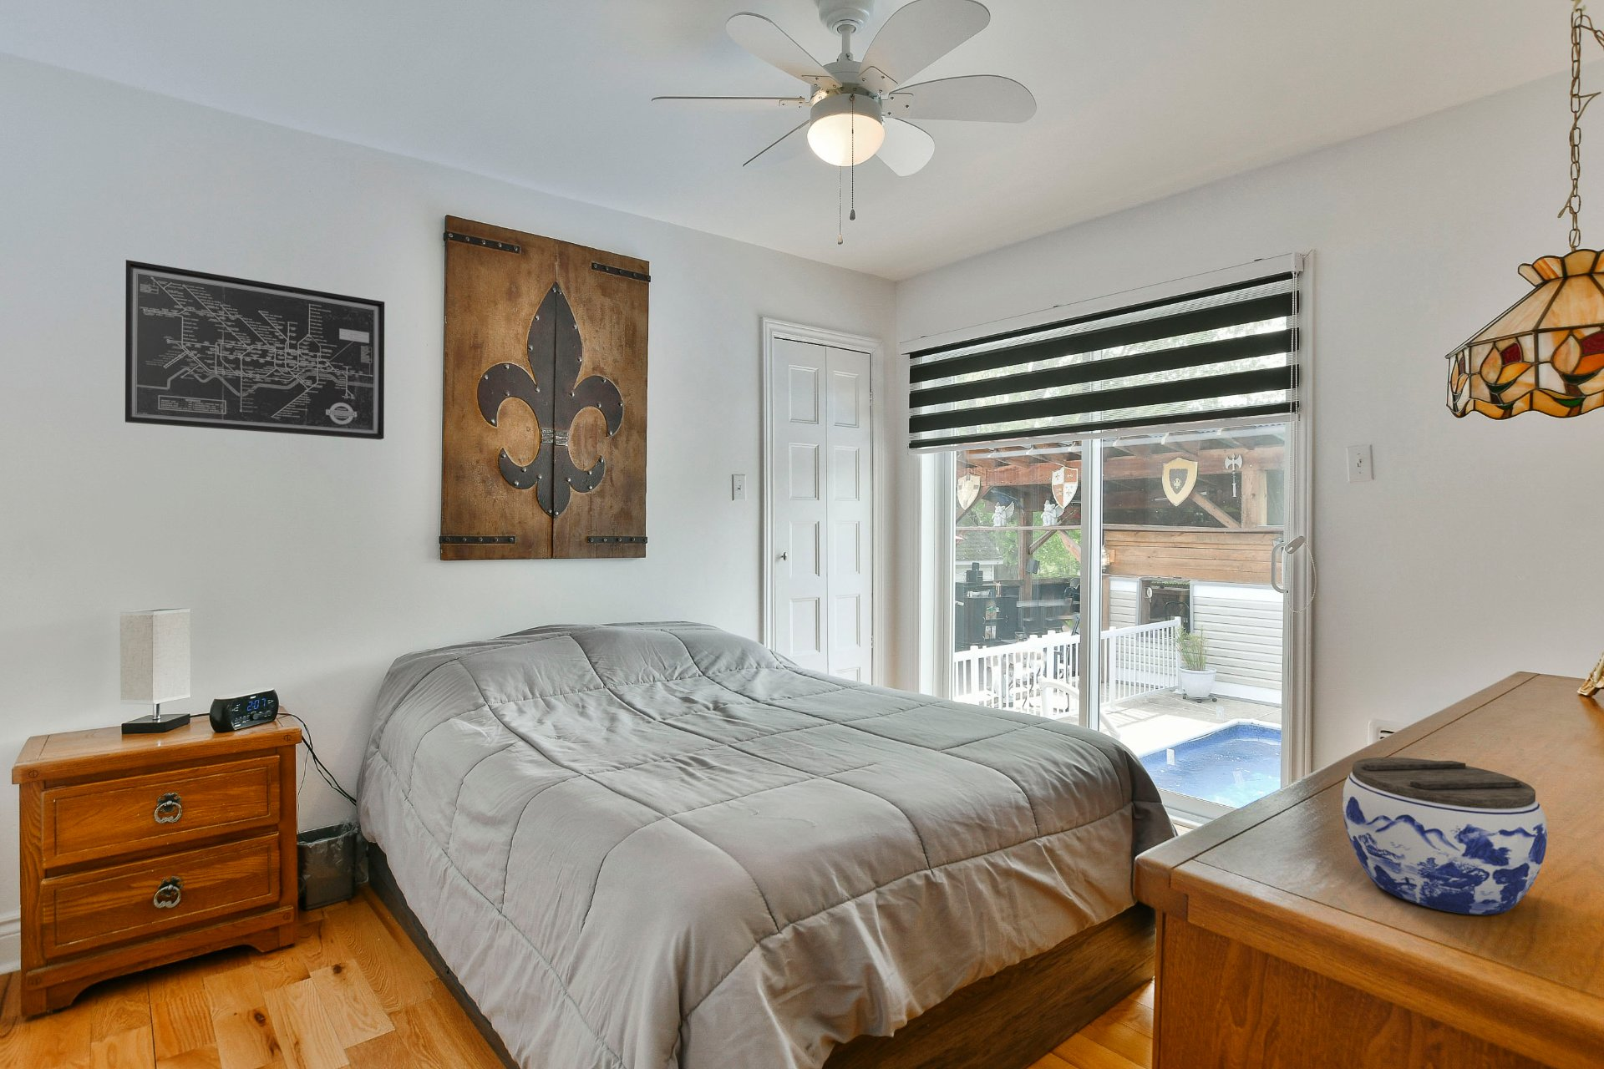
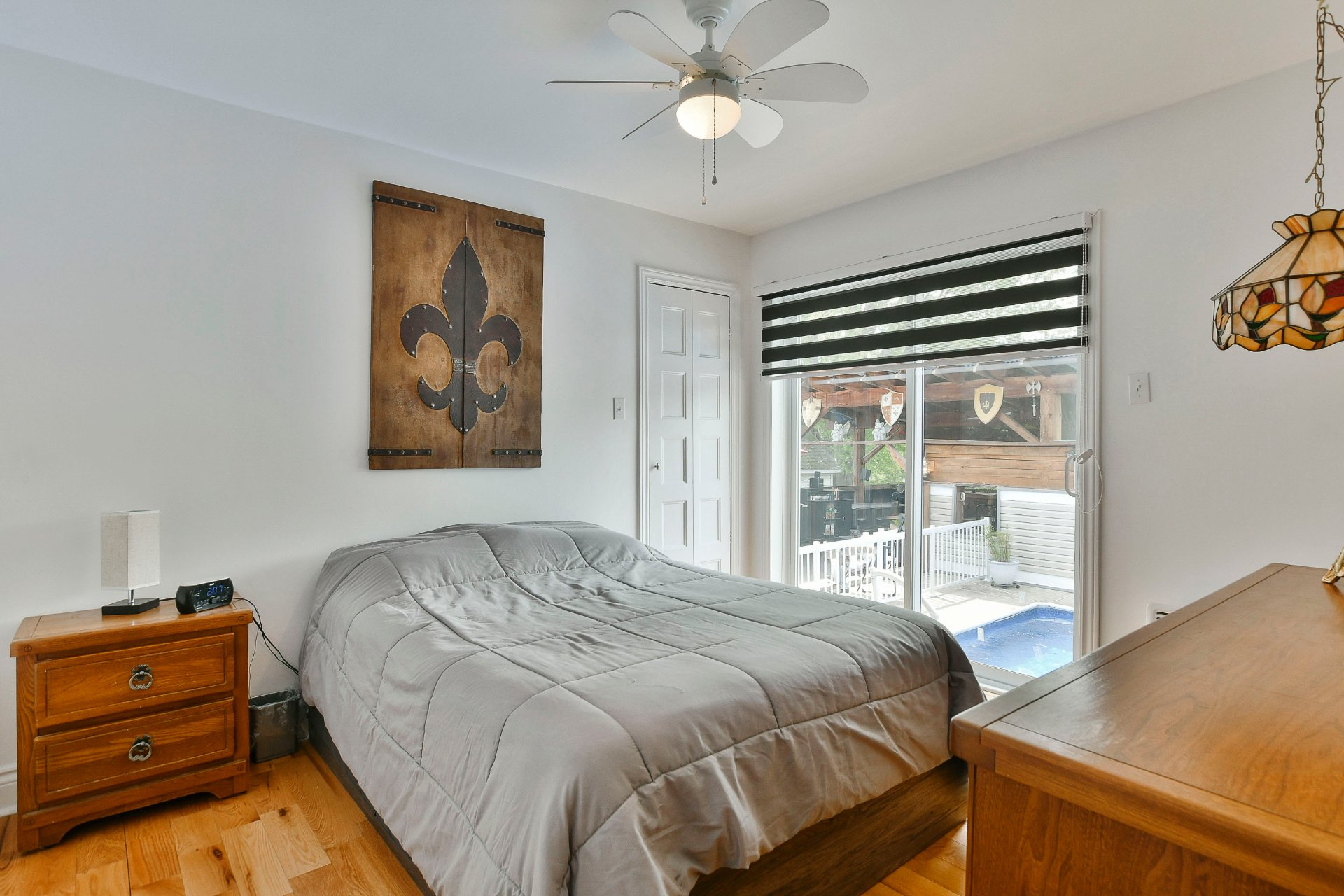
- wall art (264, 358)
- jar (1438, 830)
